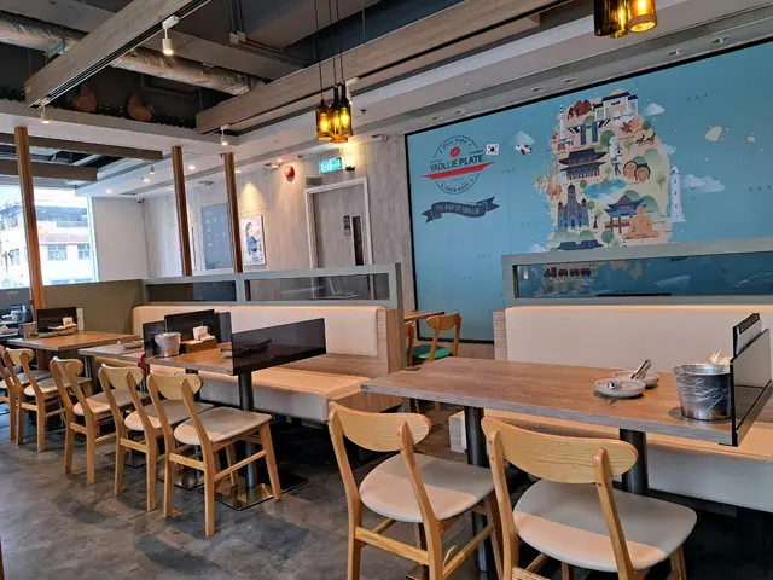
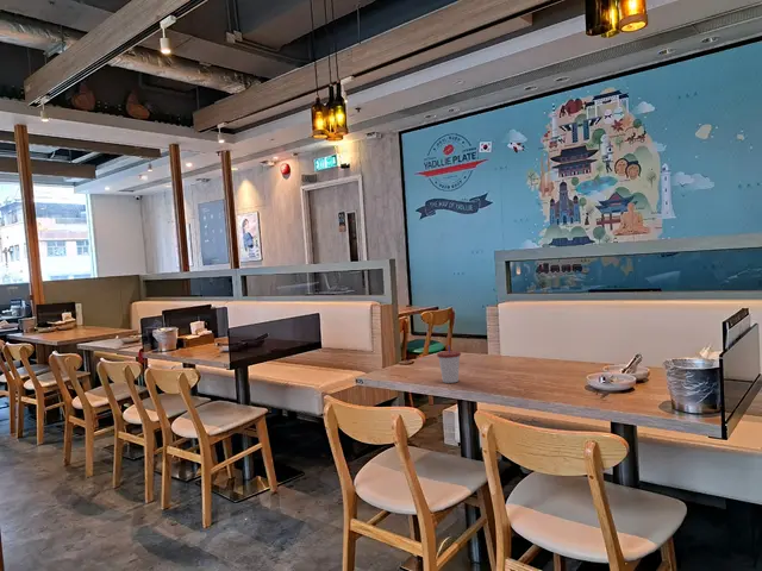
+ cup (449, 363)
